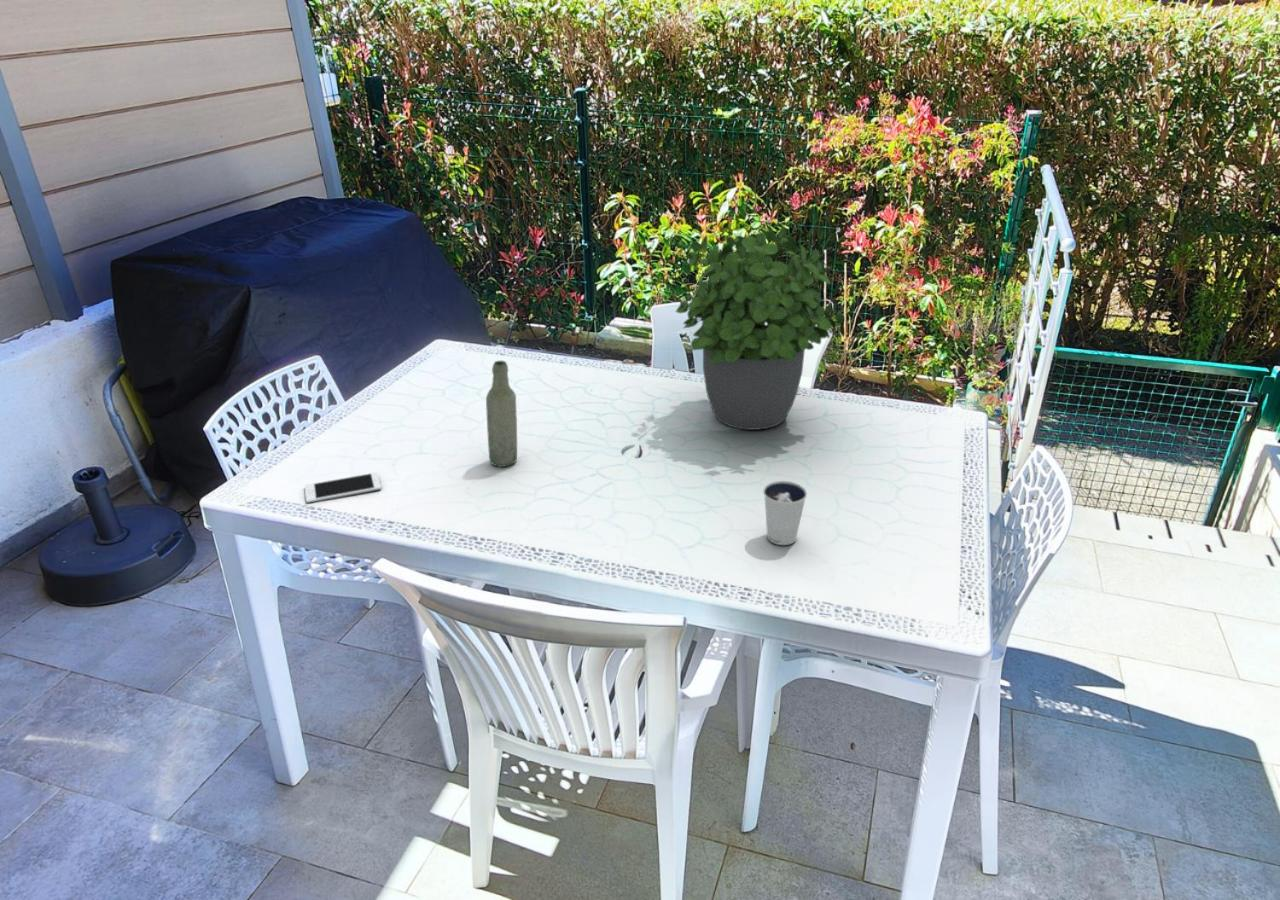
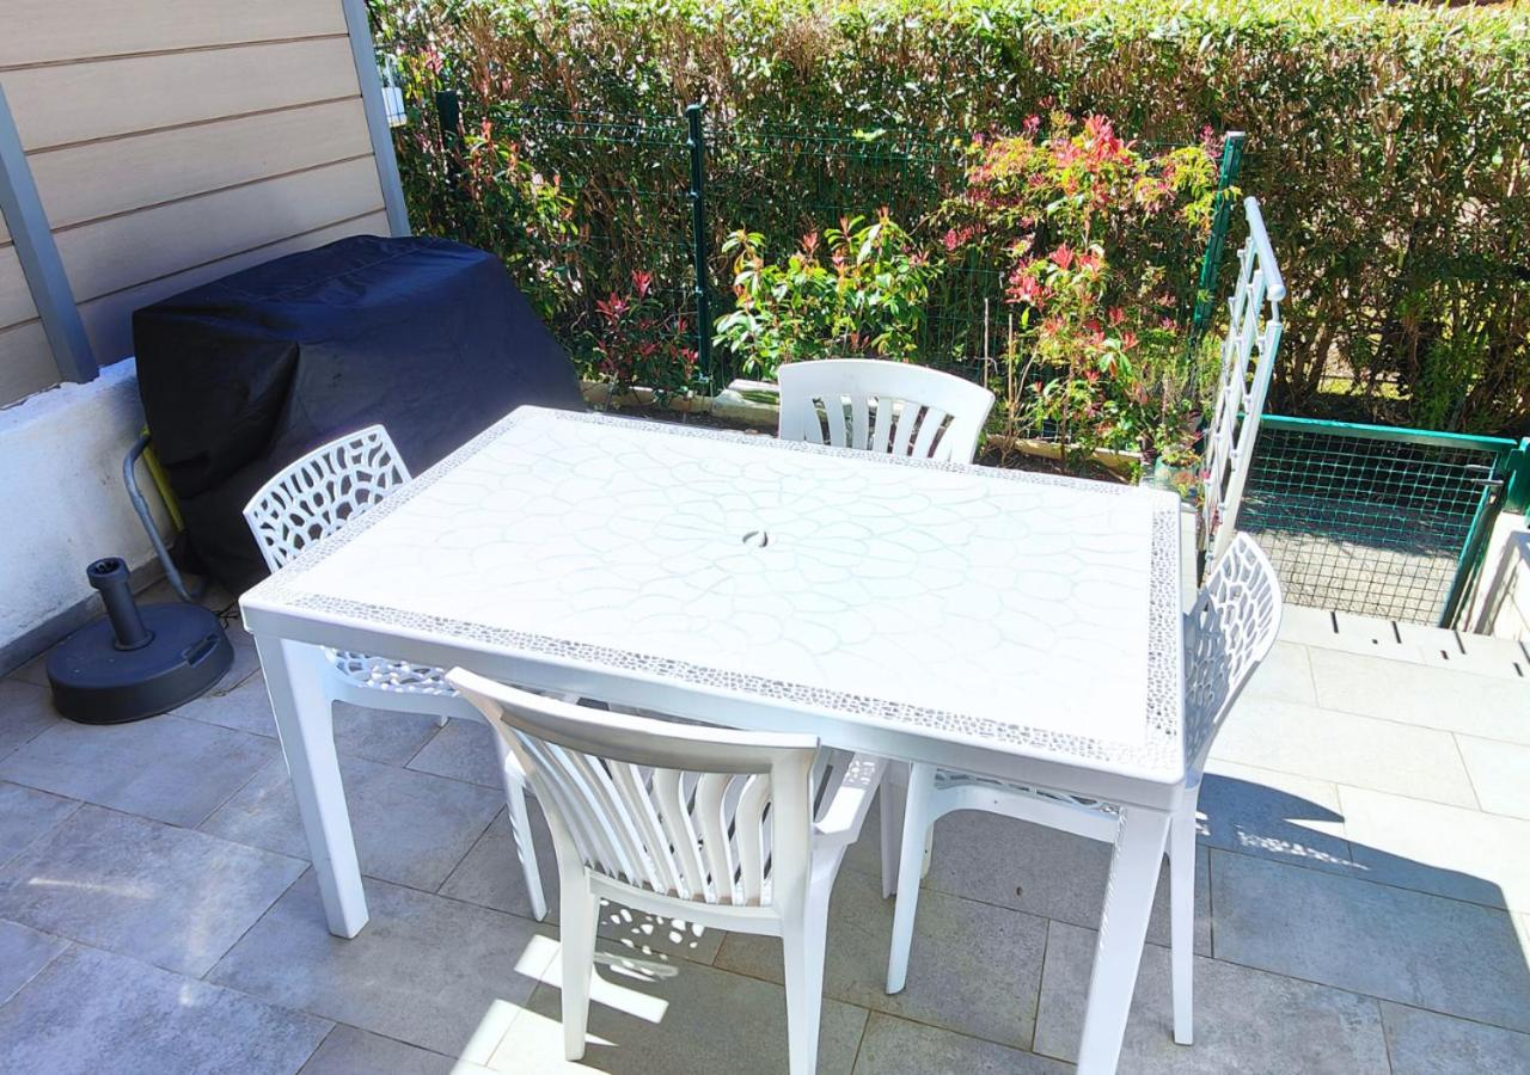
- bottle (501, 413)
- cell phone (342, 487)
- potted plant (757, 327)
- dixie cup (783, 515)
